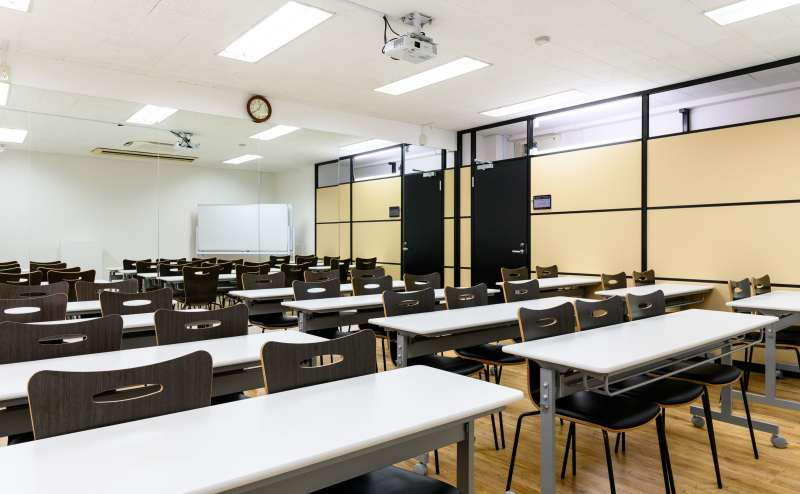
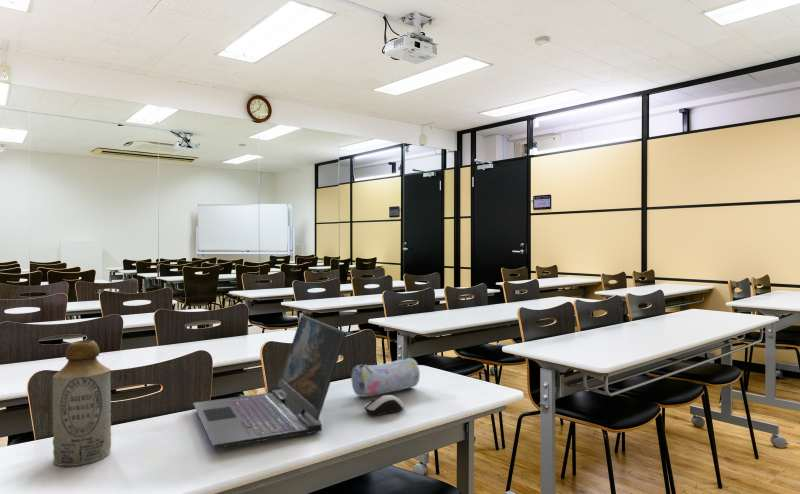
+ pencil case (385, 376)
+ bottle (82, 398)
+ computer mouse (384, 403)
+ laptop (280, 377)
